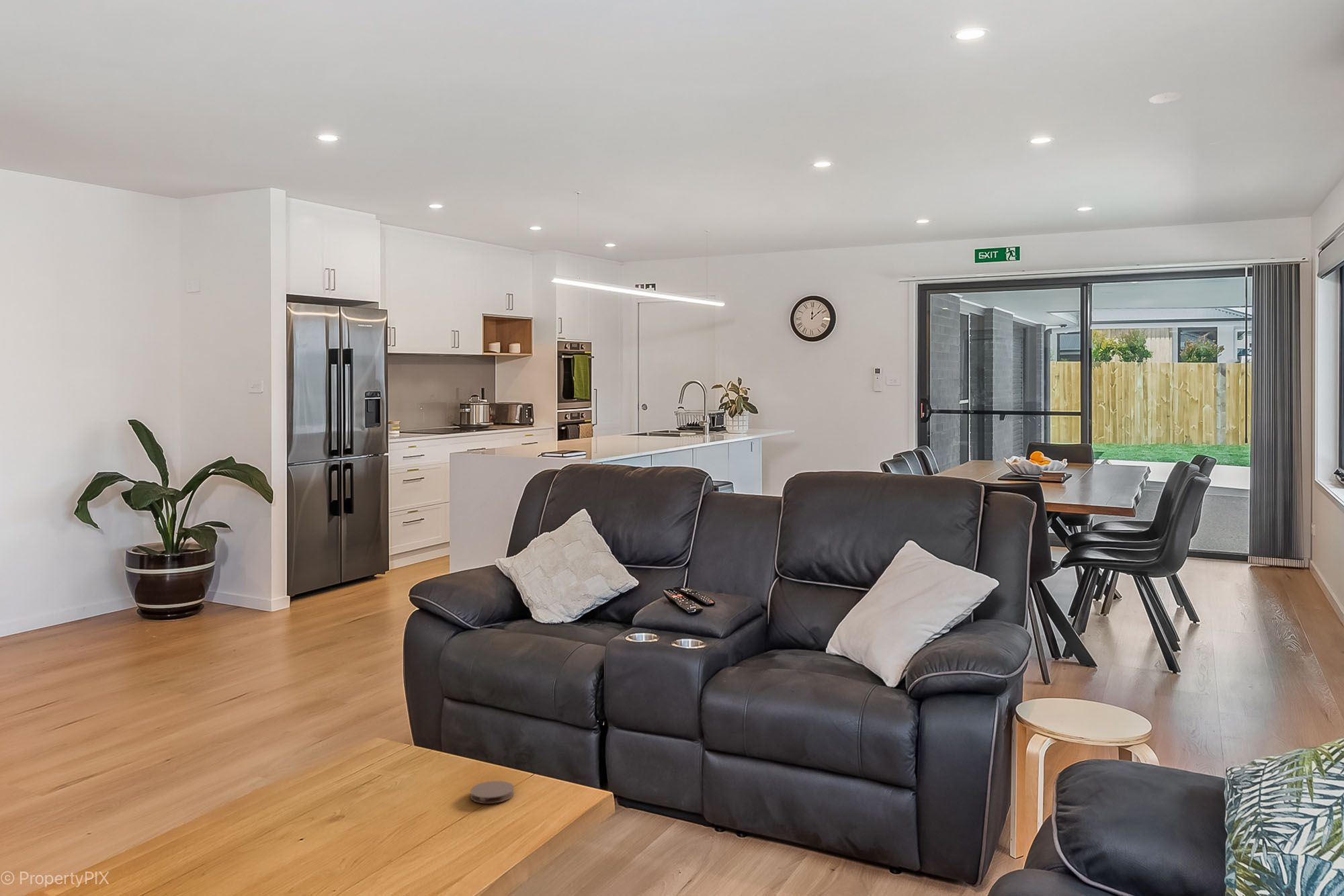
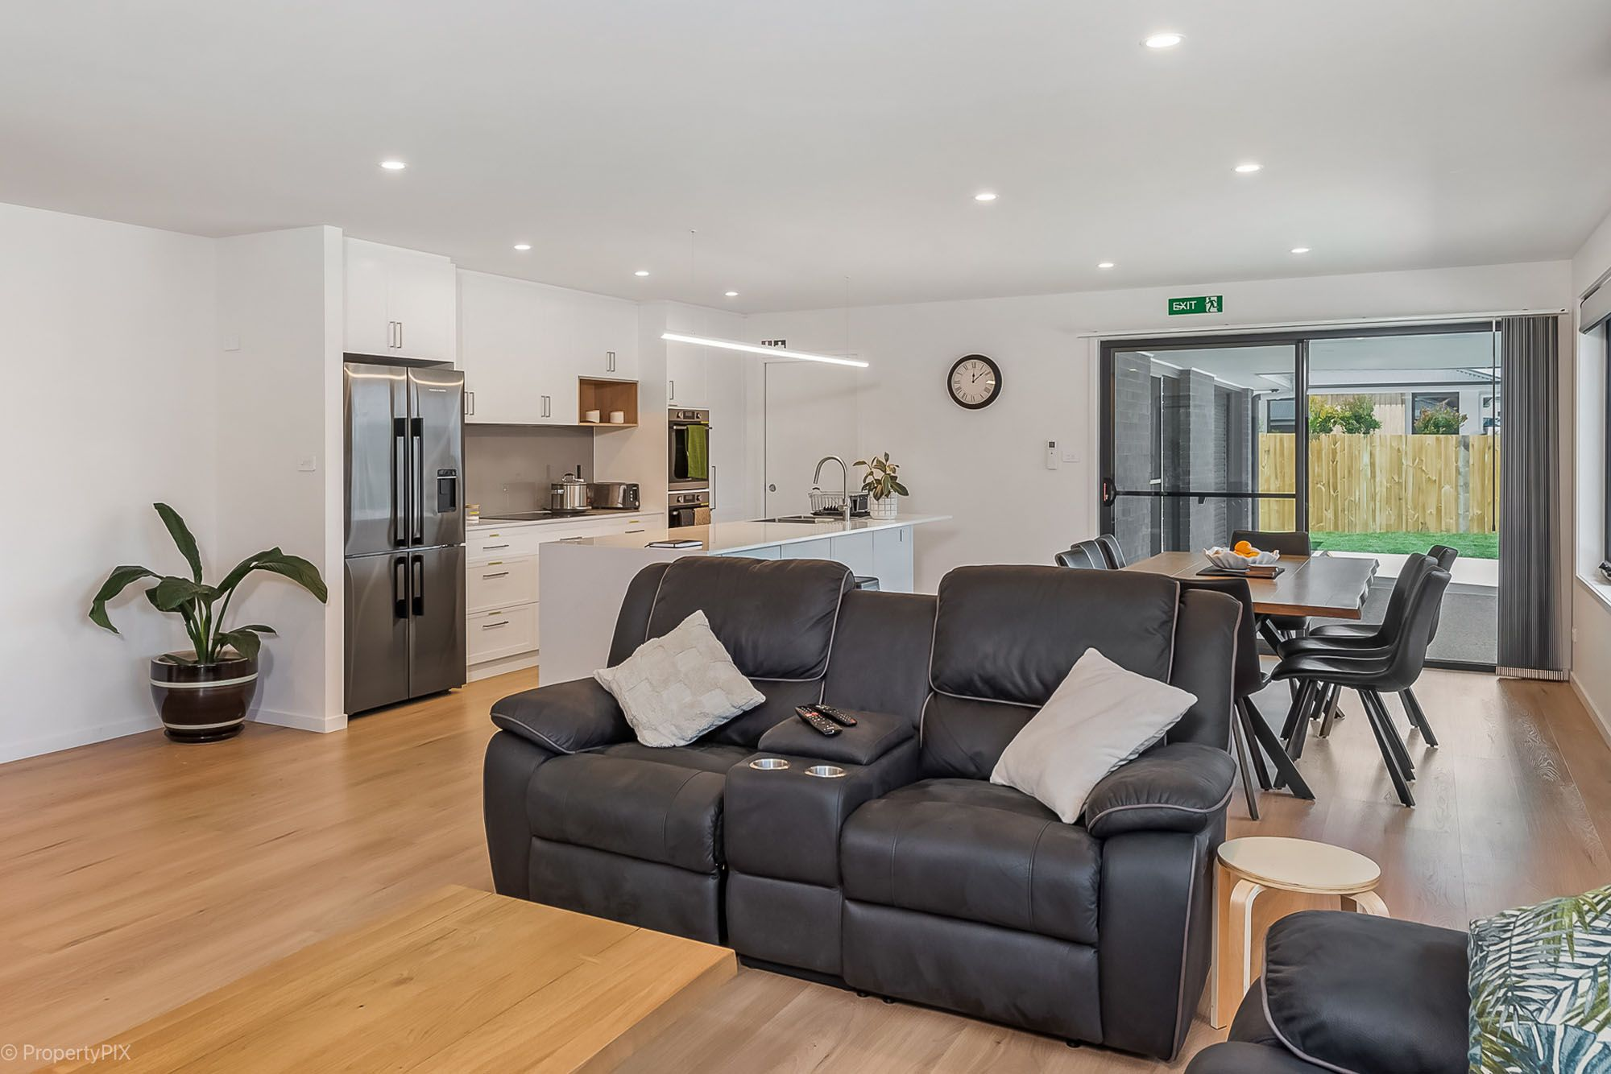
- coaster (492, 792)
- smoke detector (1165, 97)
